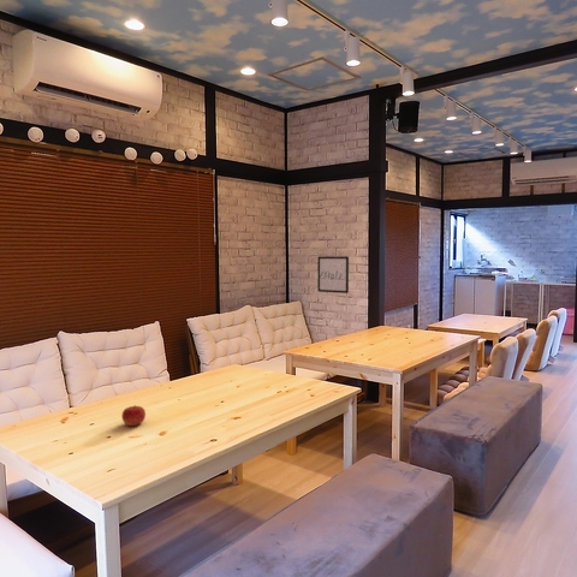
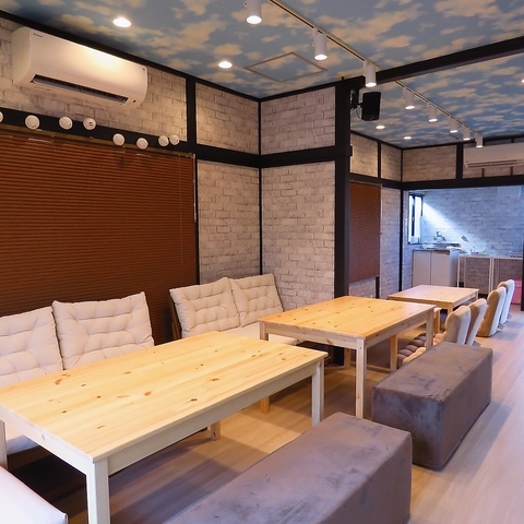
- wall art (332, 274)
- fruit (133, 414)
